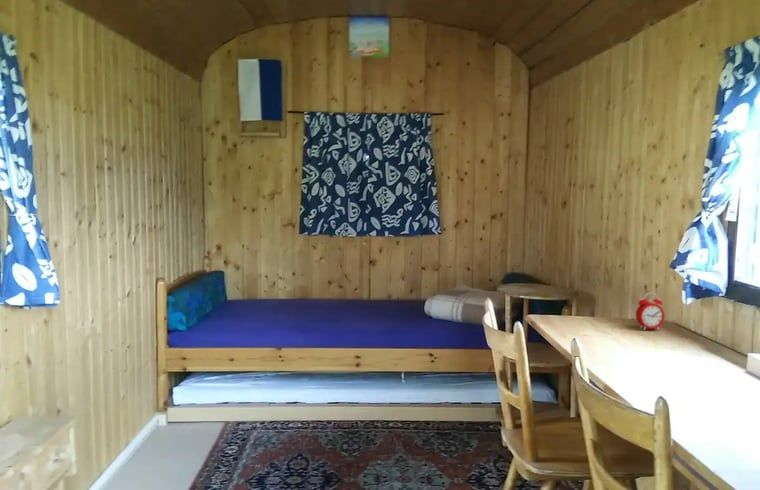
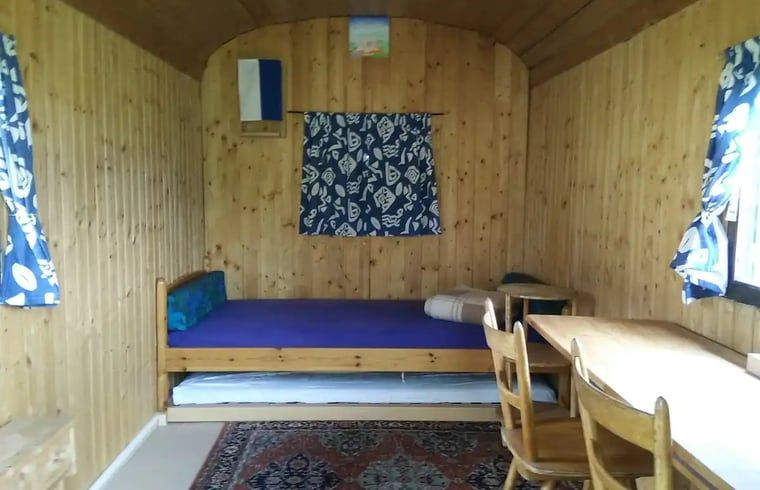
- alarm clock (650, 311)
